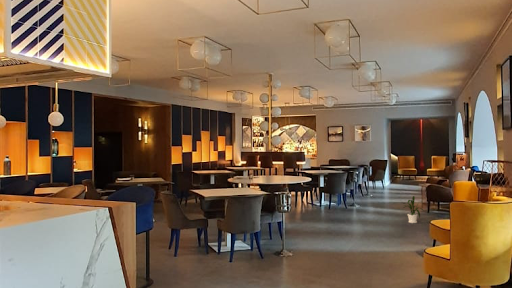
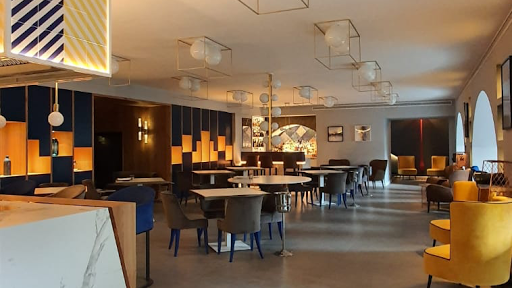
- house plant (413, 209)
